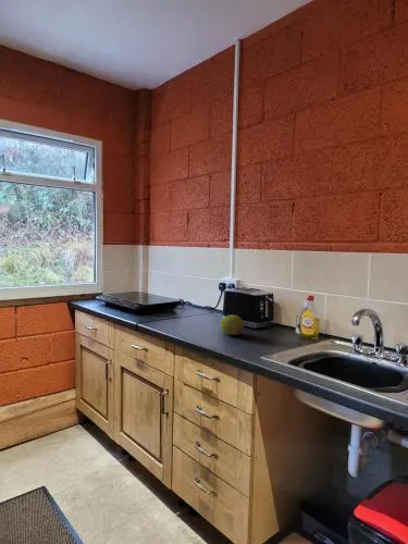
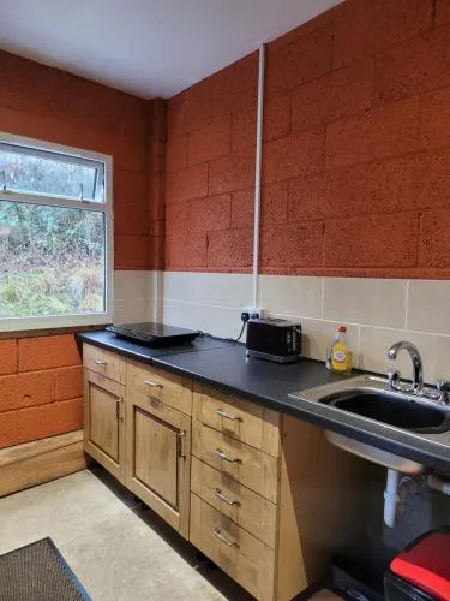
- fruit (230, 323)
